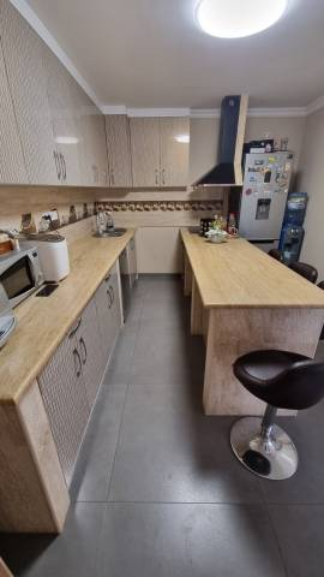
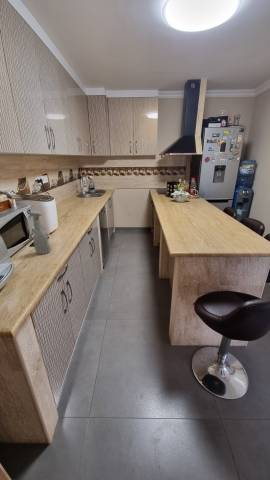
+ spray bottle (39, 232)
